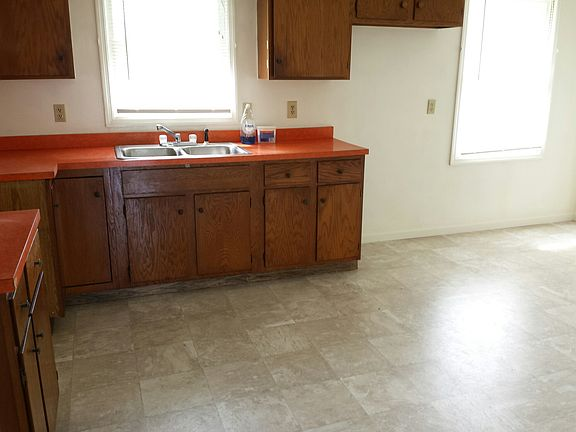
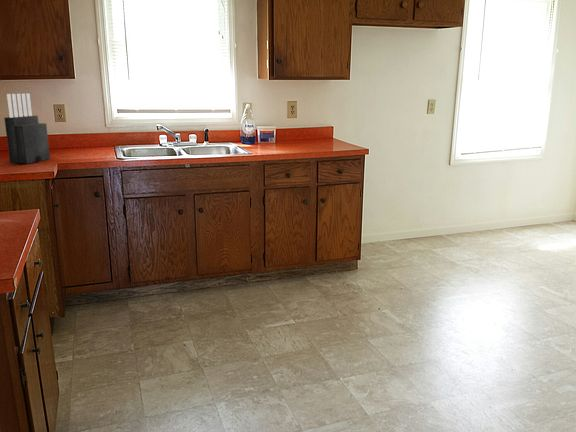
+ knife block (28, 127)
